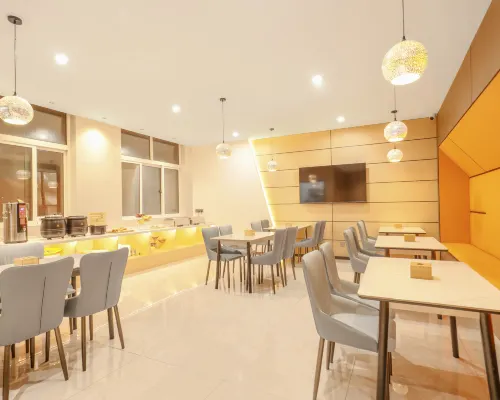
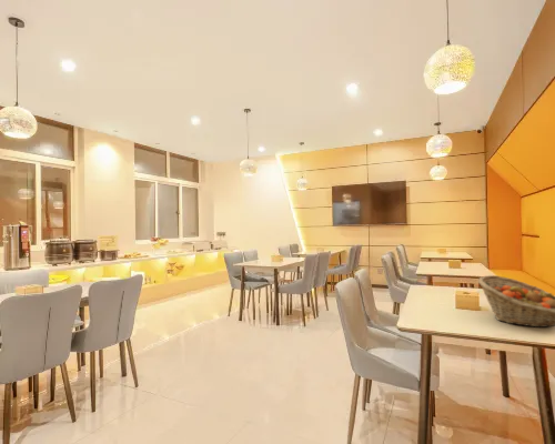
+ fruit basket (521, 299)
